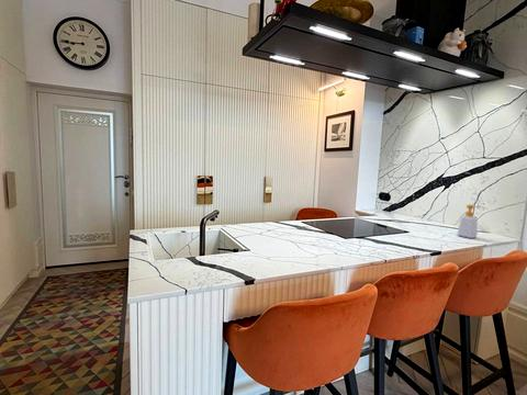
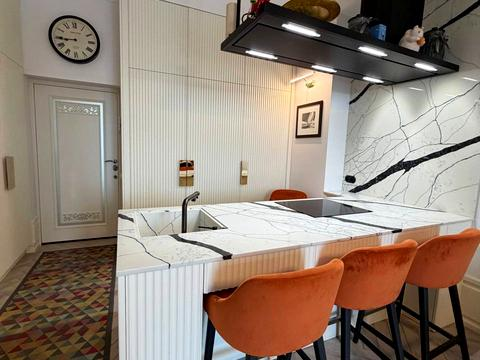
- soap bottle (472, 221)
